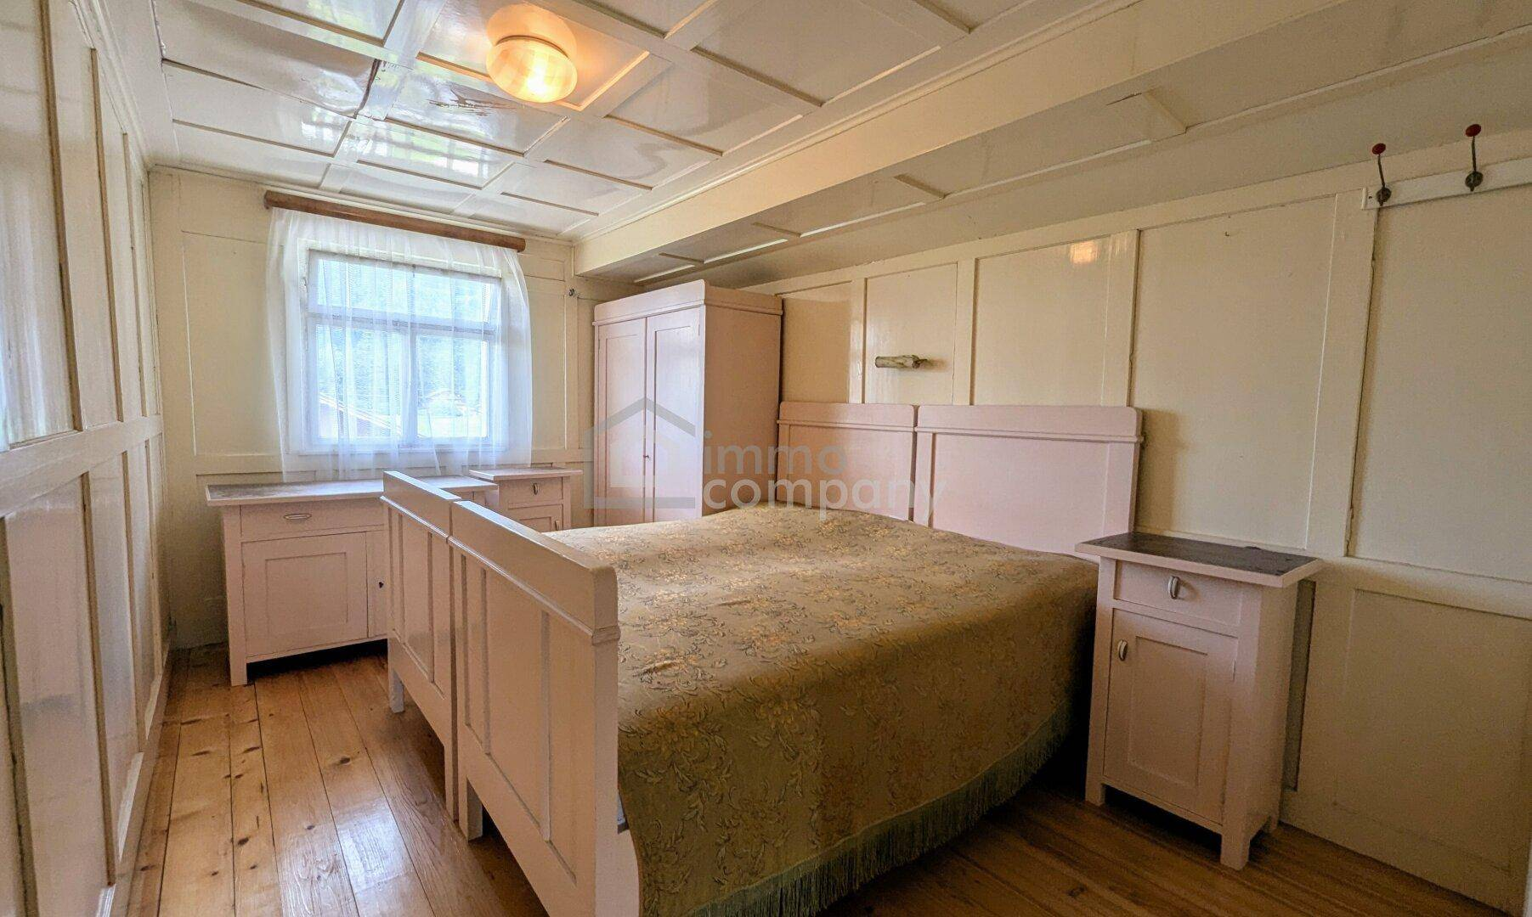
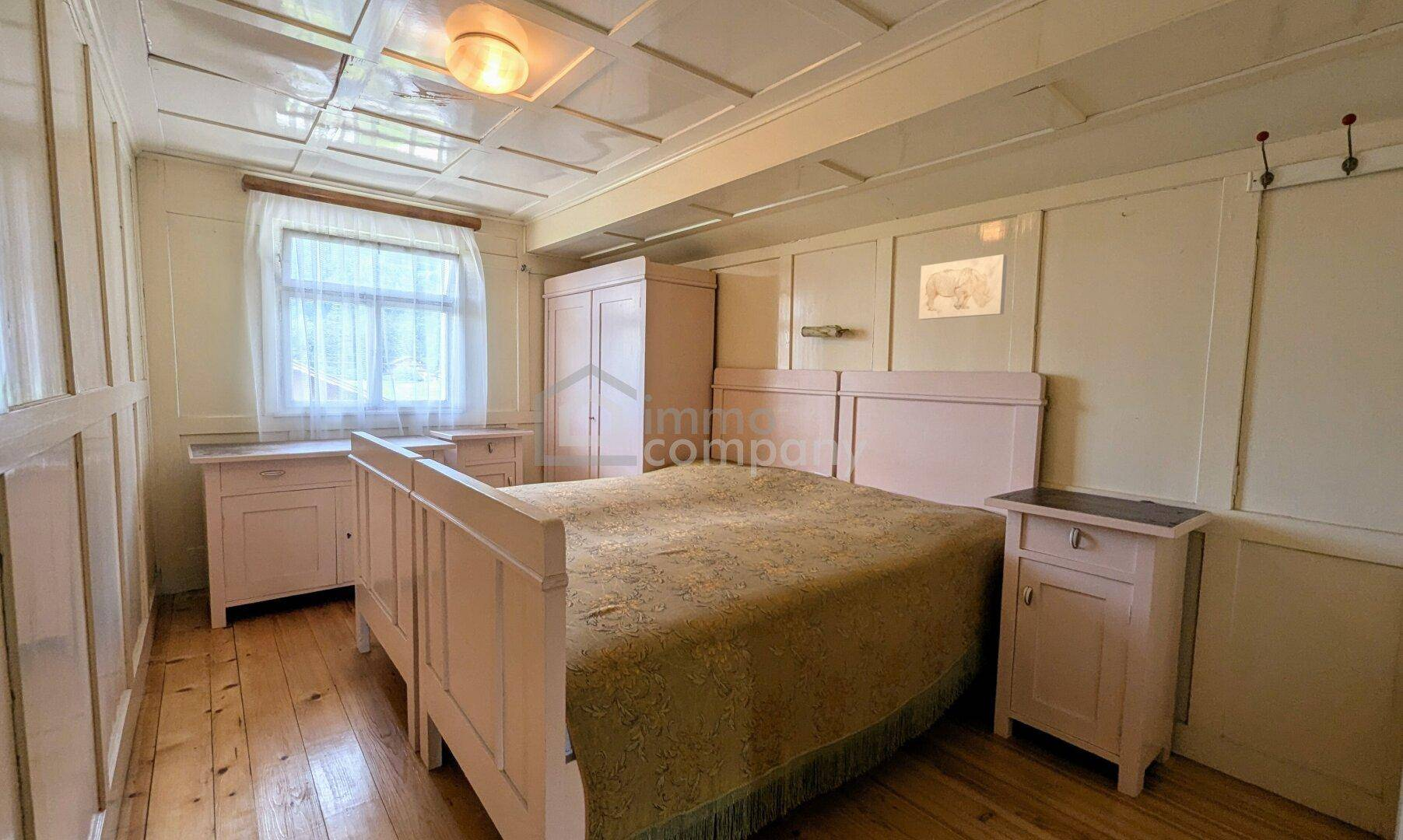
+ wall art (960, 289)
